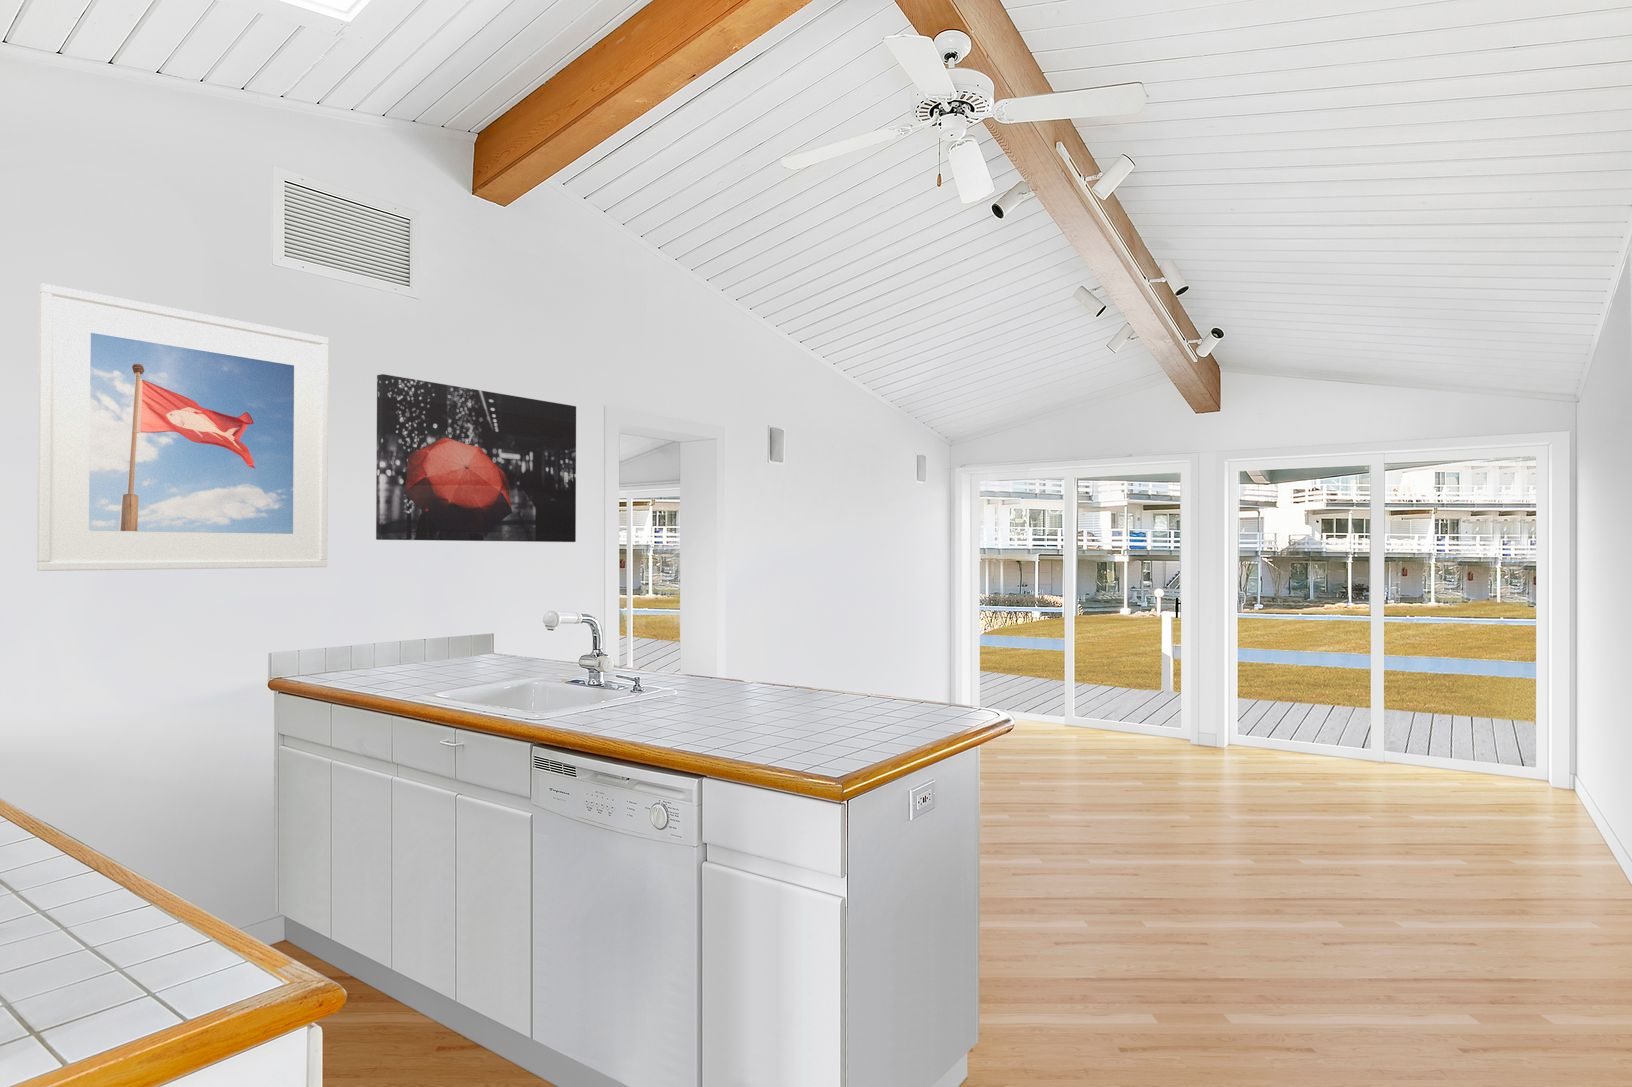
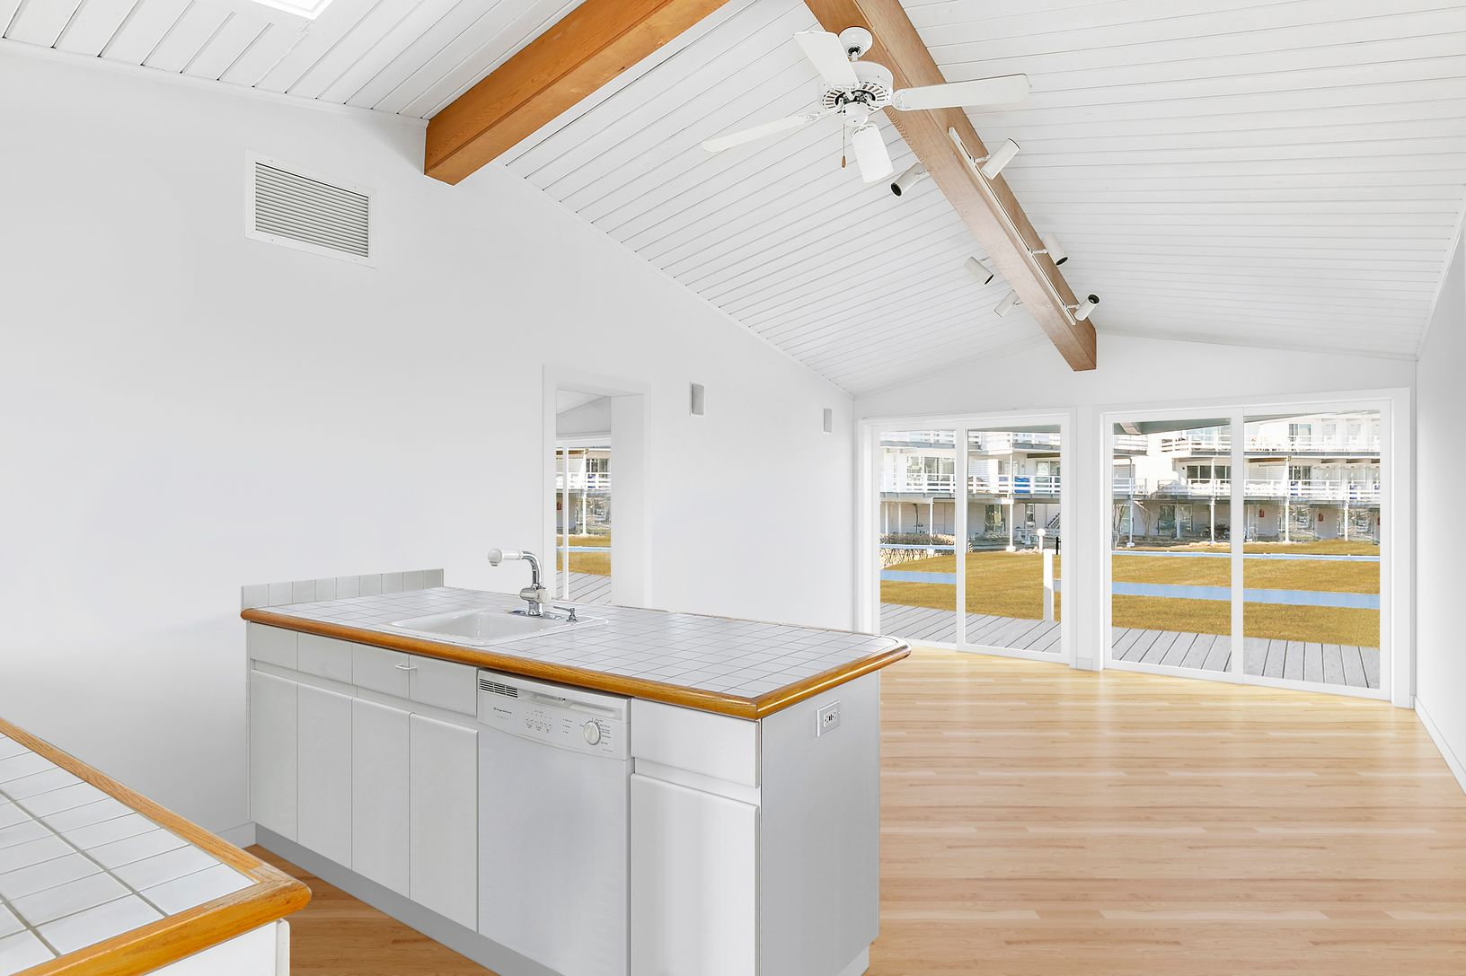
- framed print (199, 442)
- wall art (485, 466)
